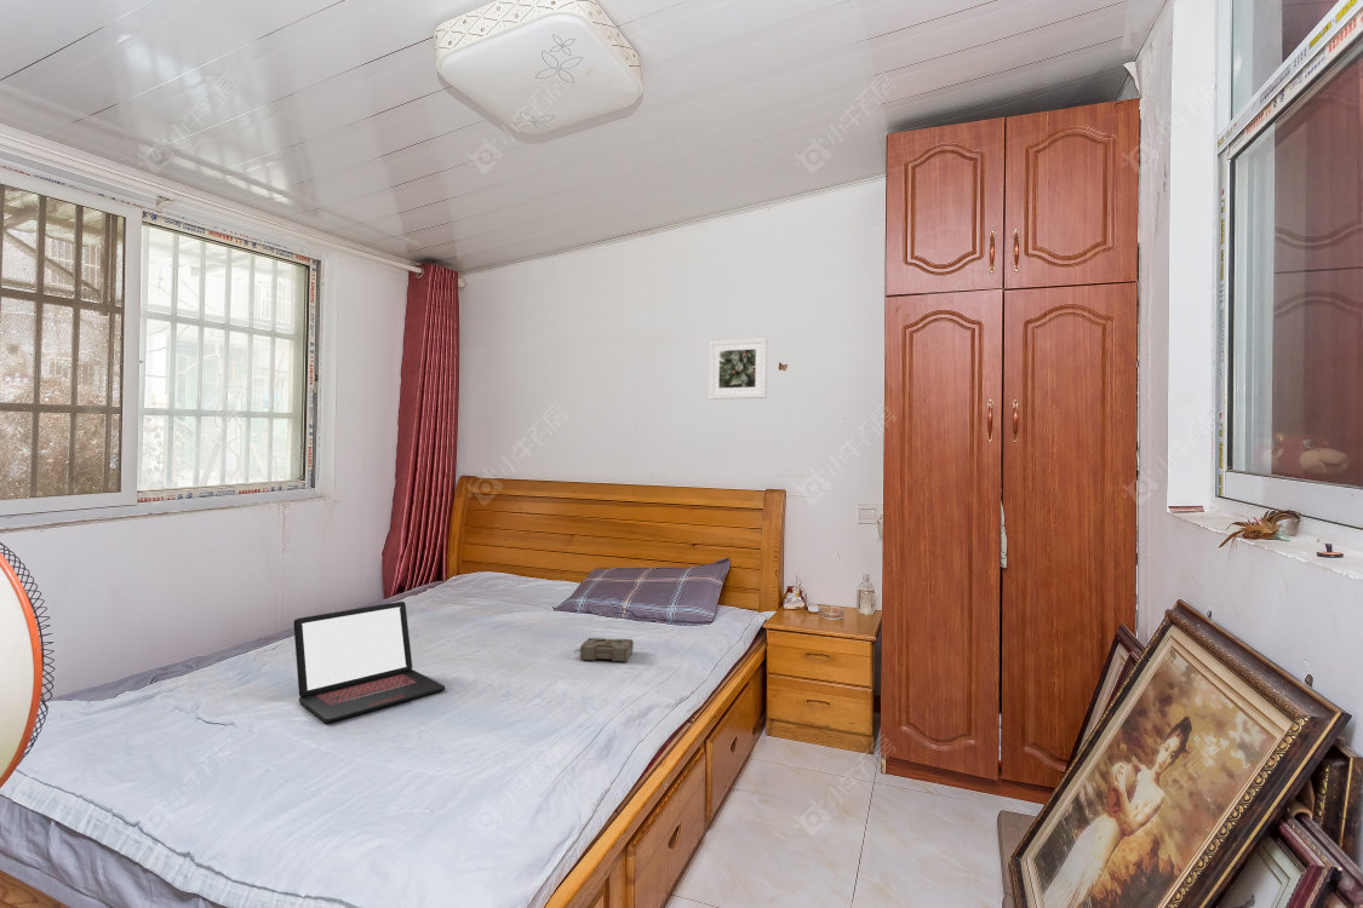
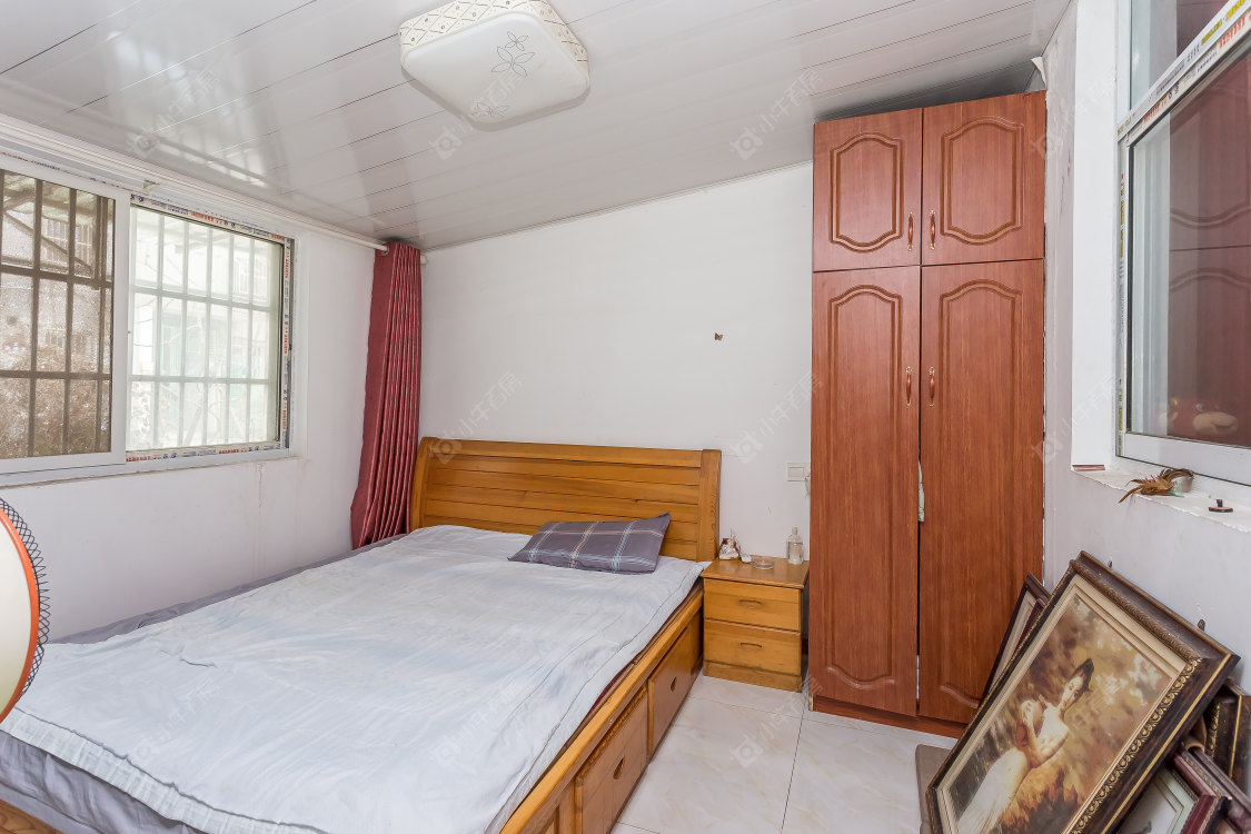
- diary (606, 646)
- laptop (370, 655)
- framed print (737, 368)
